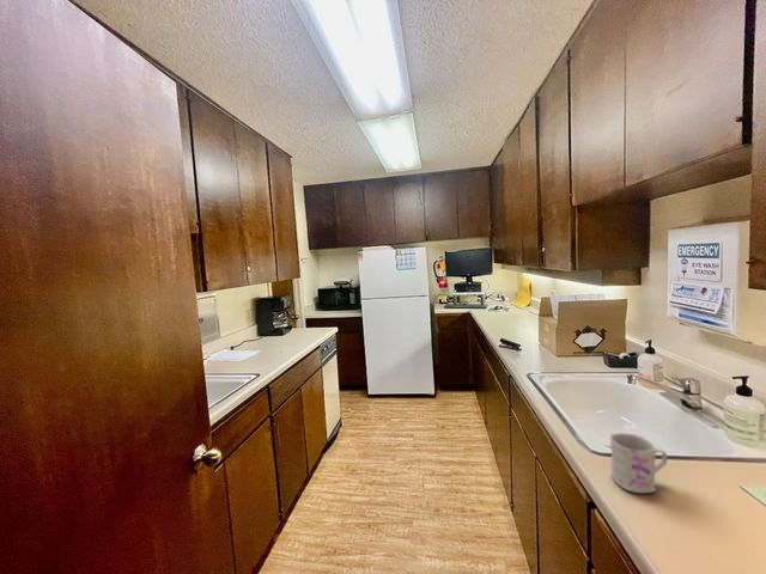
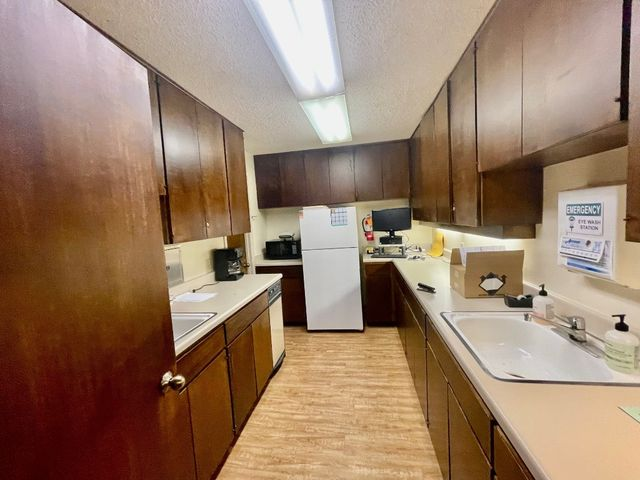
- mug (639, 462)
